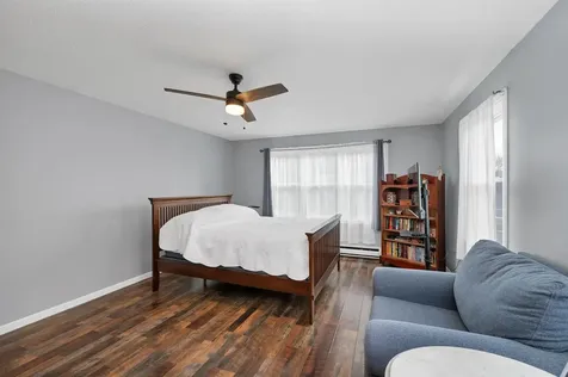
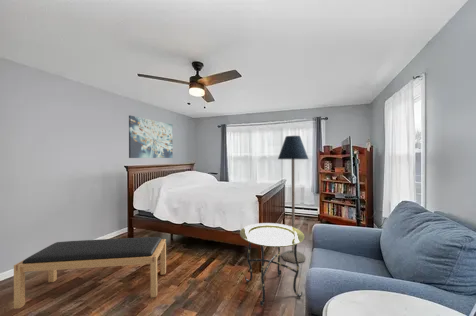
+ bench (100, 266)
+ side table (271, 261)
+ wall art (153, 139)
+ floor lamp (293, 196)
